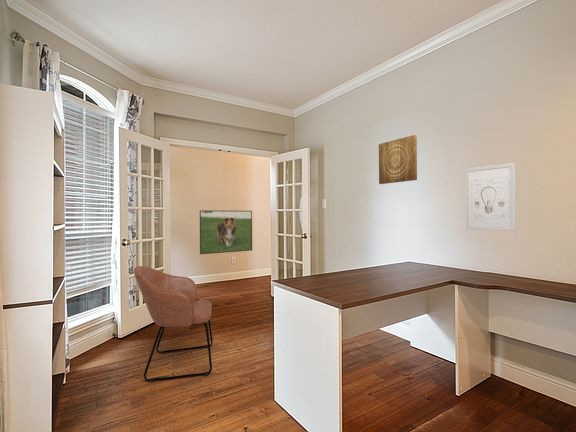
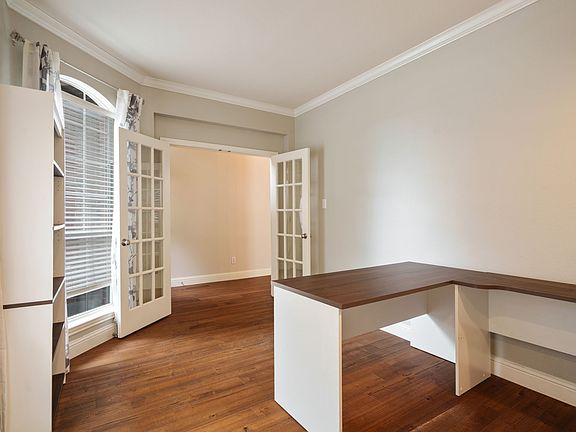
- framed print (227, 231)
- wall art (396, 161)
- wall art (489, 198)
- chair (175, 314)
